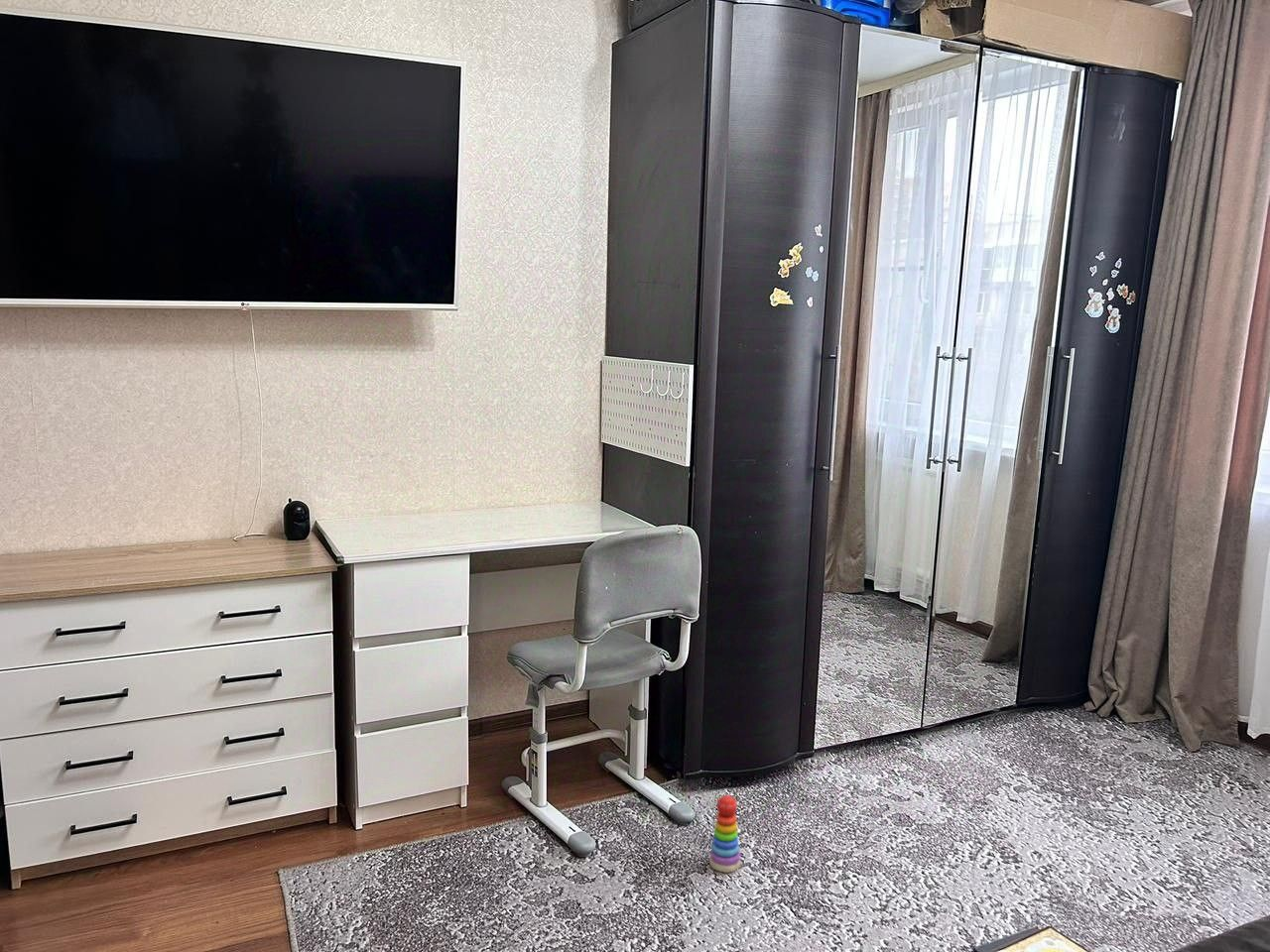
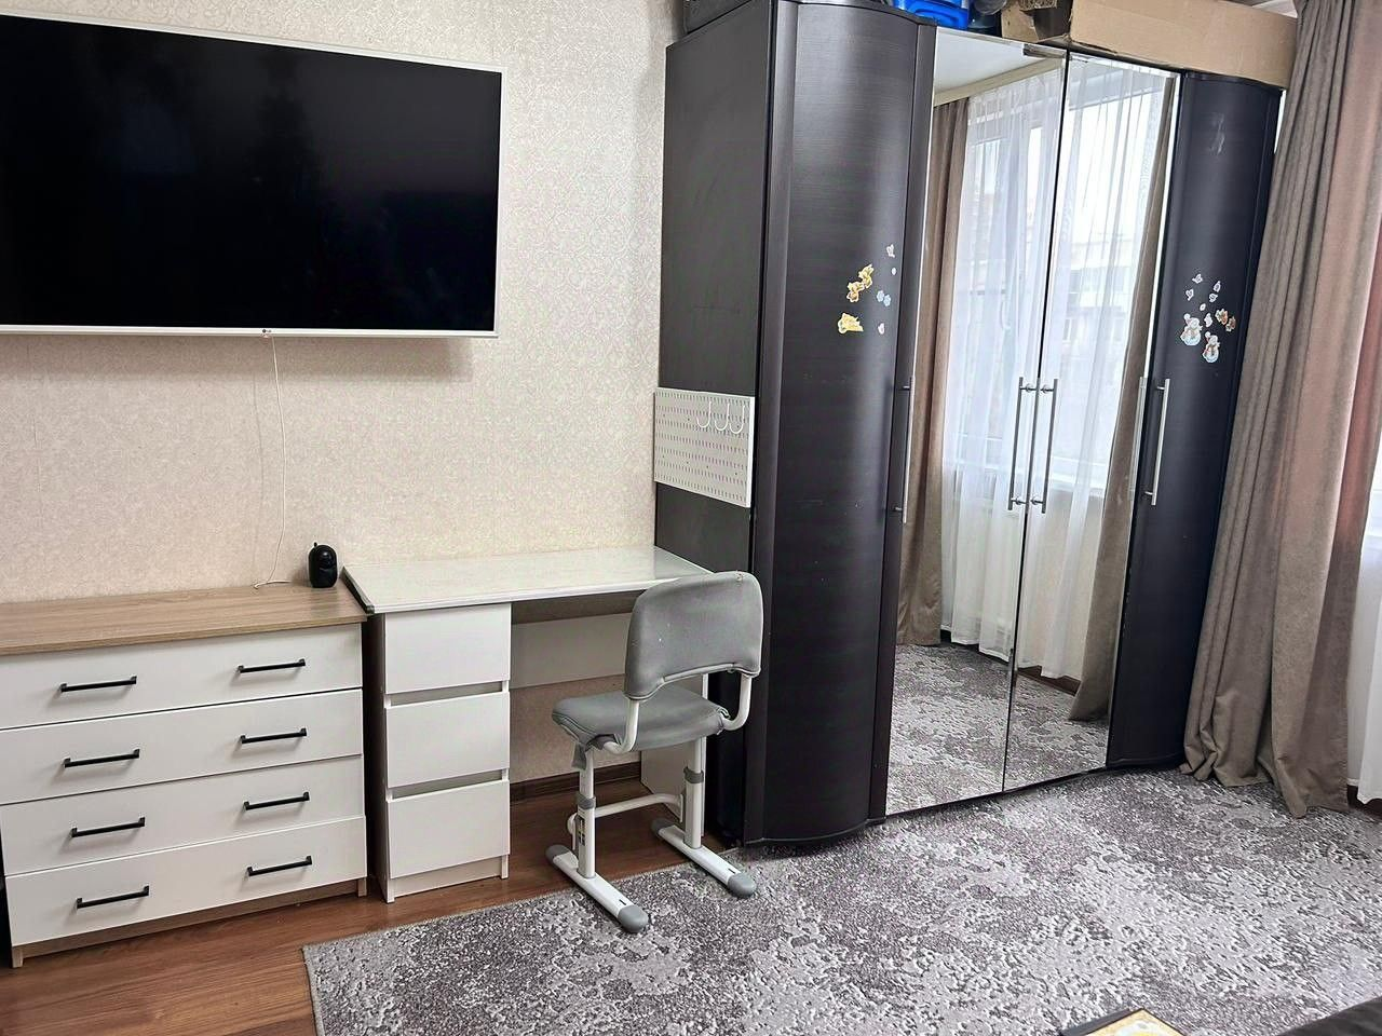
- stacking toy (726, 830)
